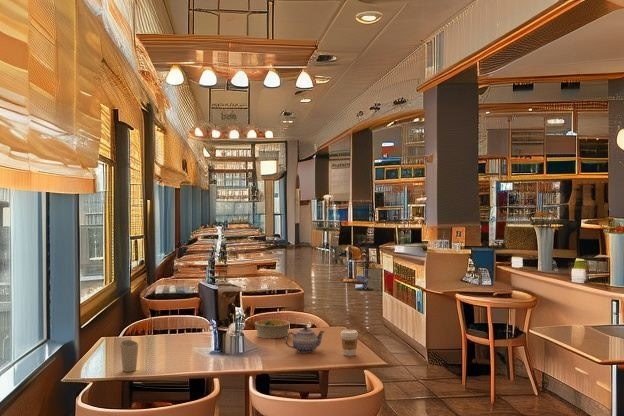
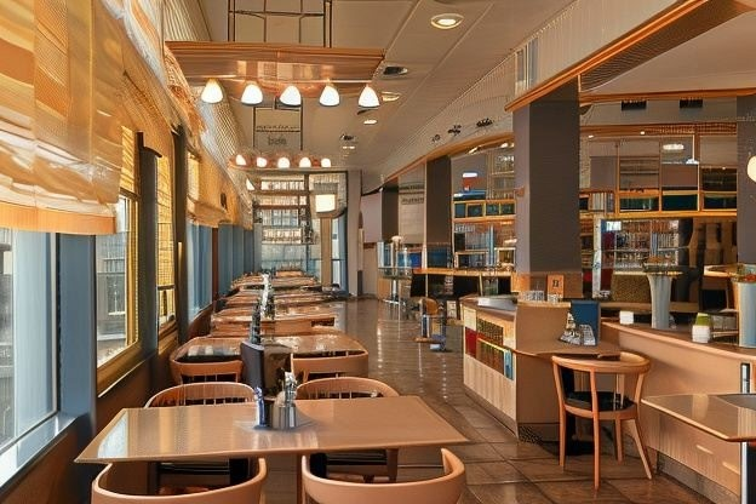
- teapot (305, 338)
- cup (129, 355)
- bowl (272, 328)
- coffee cup (349, 342)
